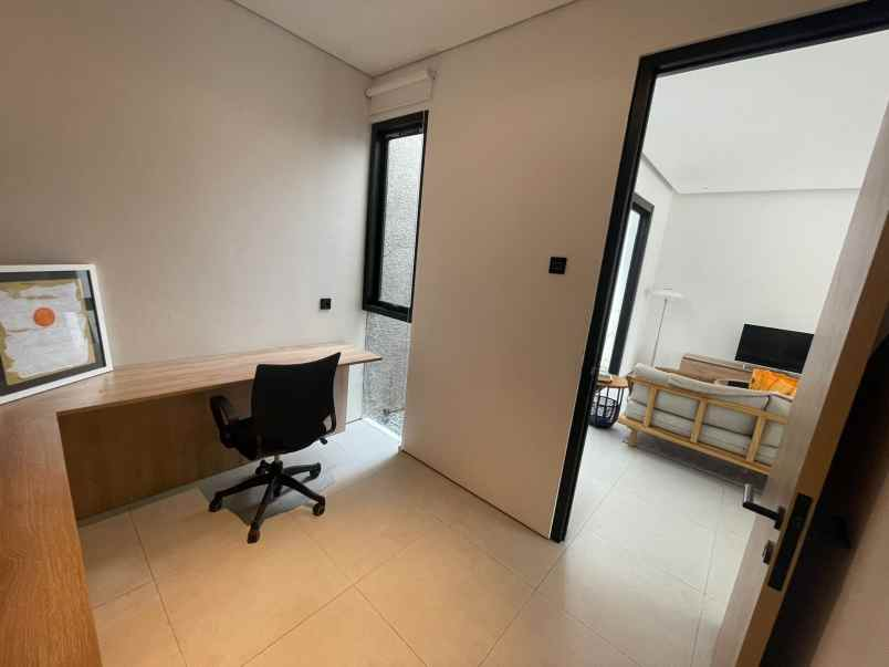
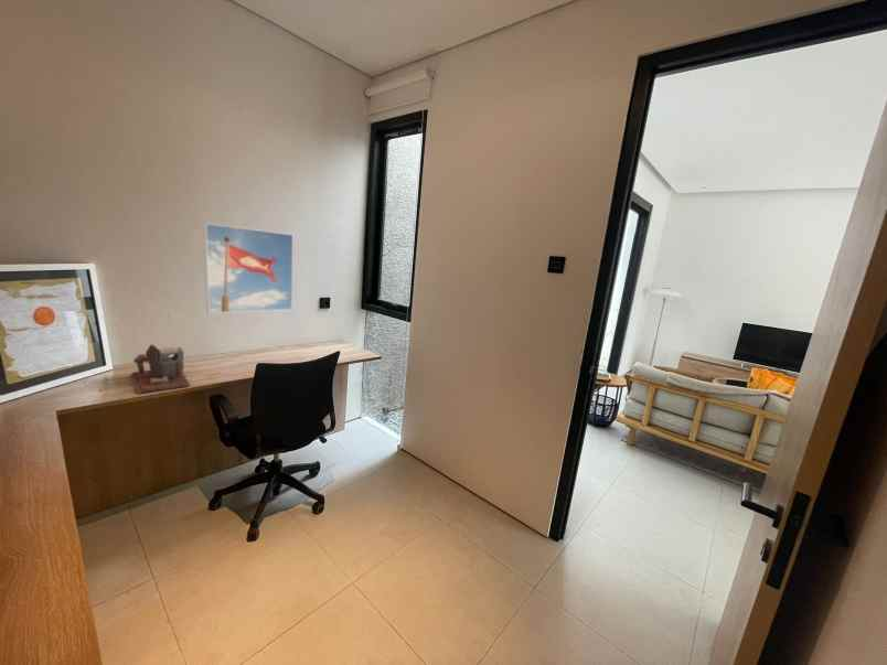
+ desk organizer (159, 361)
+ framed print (252, 270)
